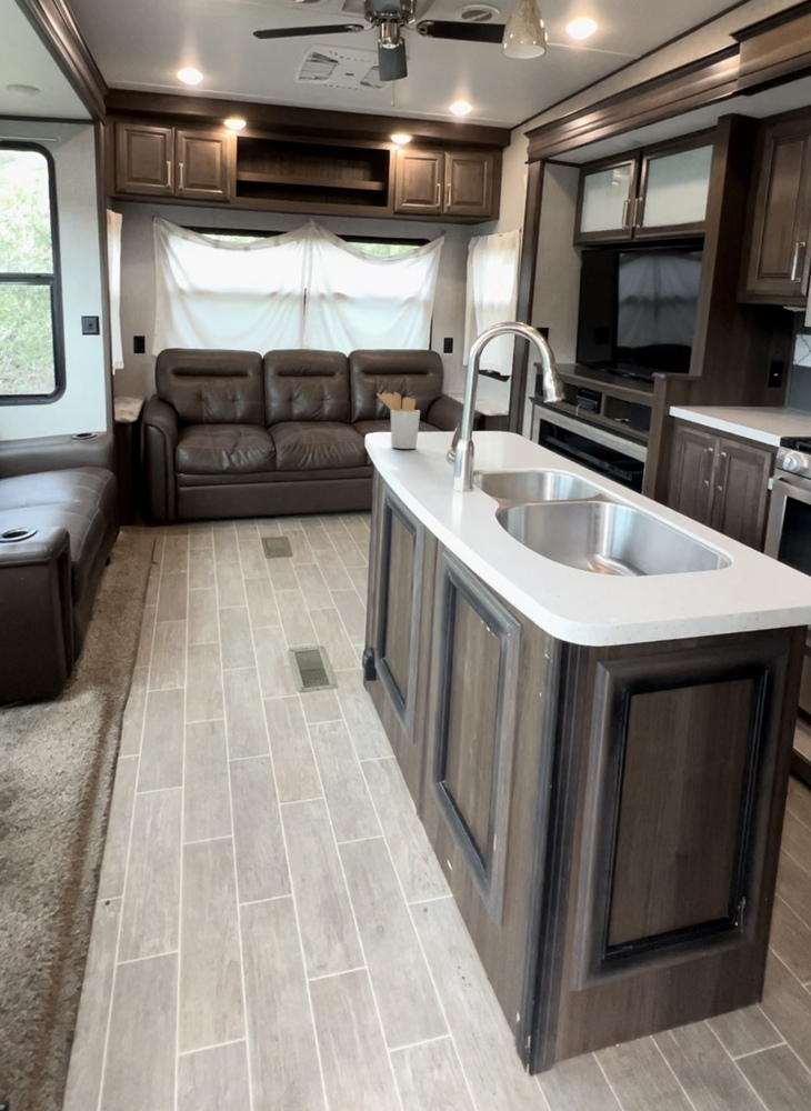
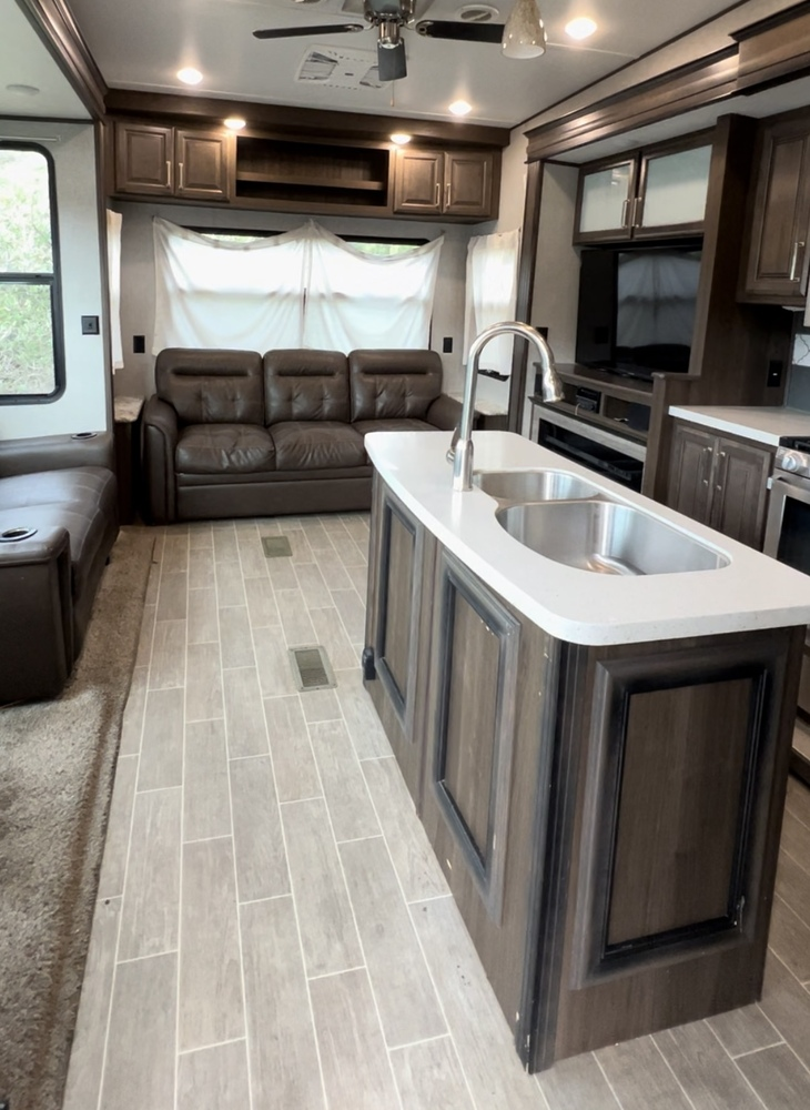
- utensil holder (398, 419)
